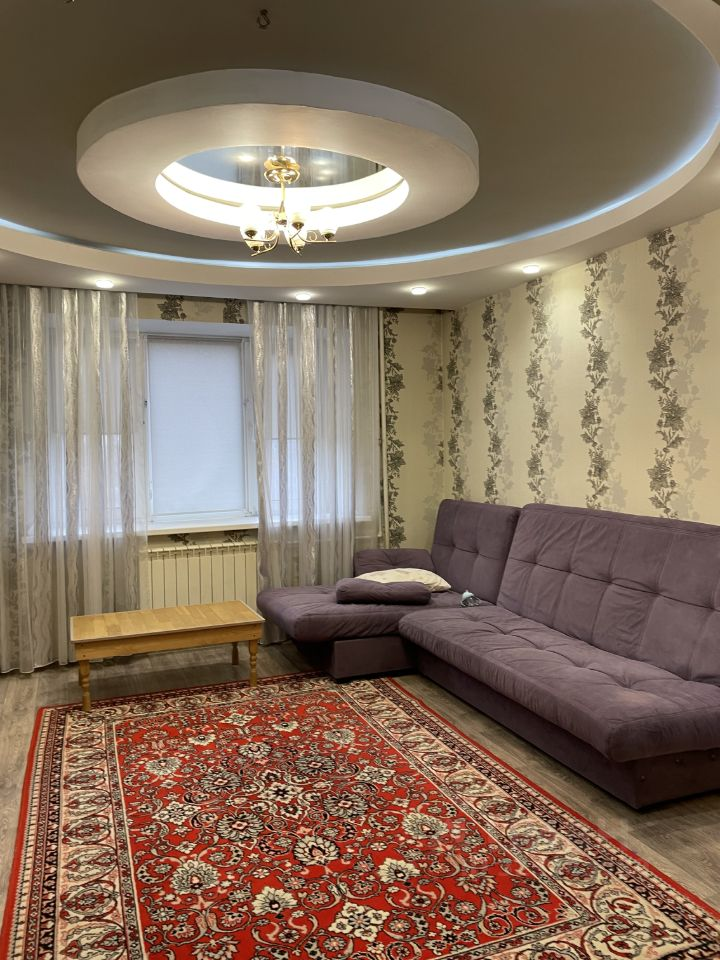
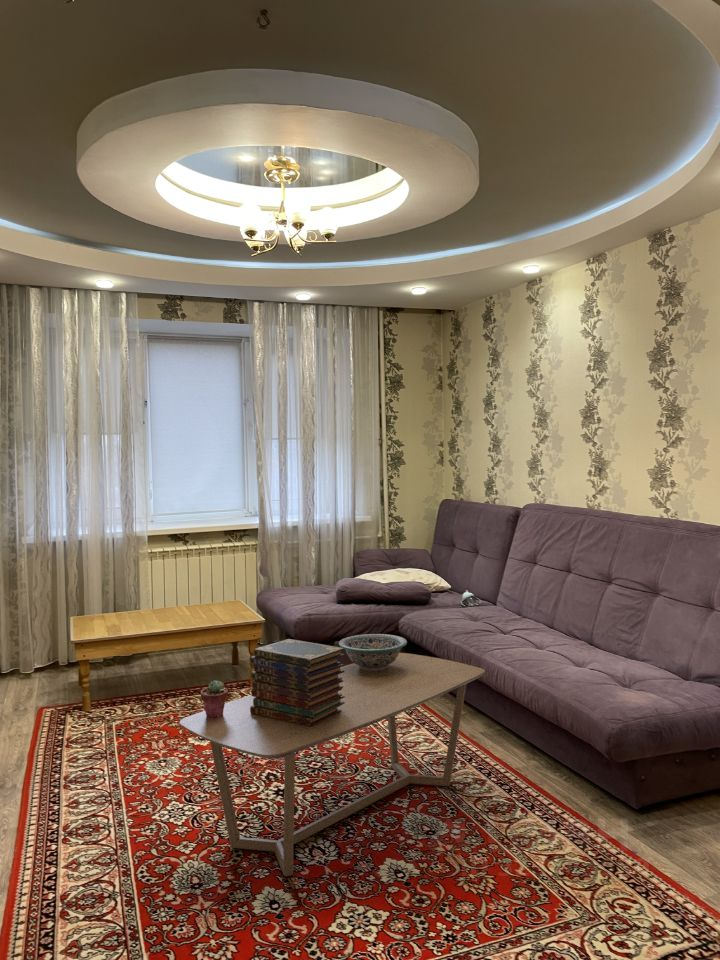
+ decorative bowl (373, 654)
+ coffee table (339, 736)
+ potted succulent (214, 697)
+ book stack (298, 679)
